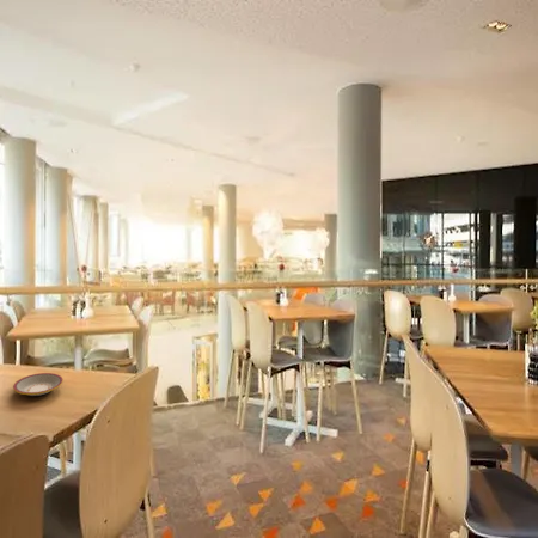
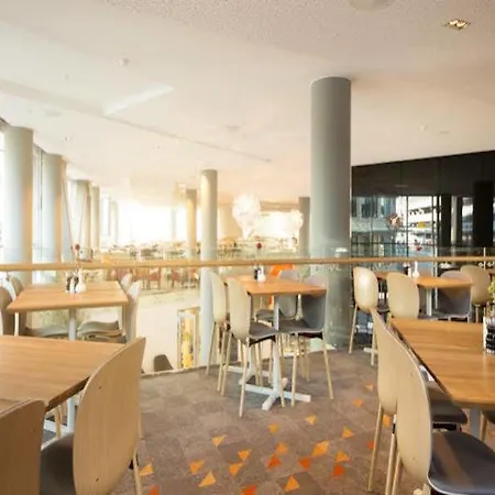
- plate (38, 385)
